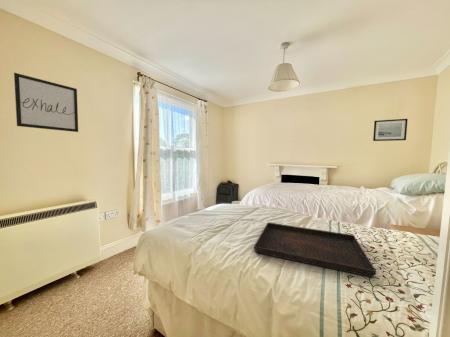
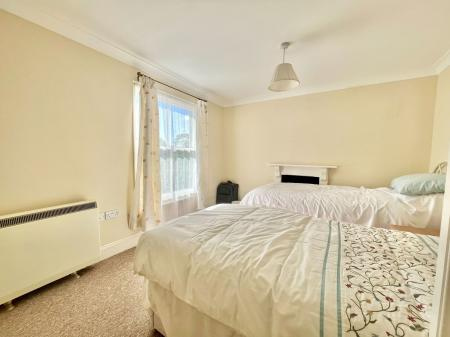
- wall art (389, 130)
- wall art (49, 105)
- serving tray (307, 243)
